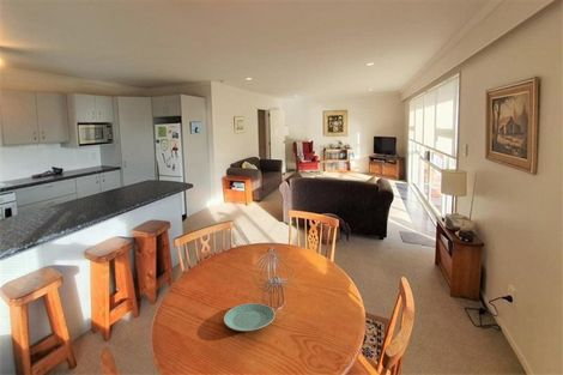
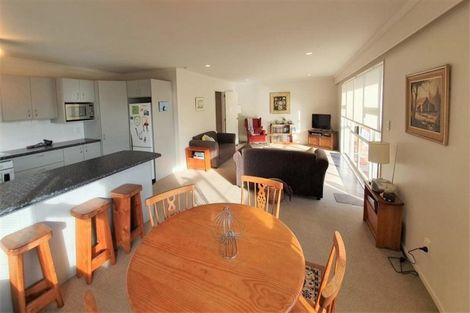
- plate (249, 317)
